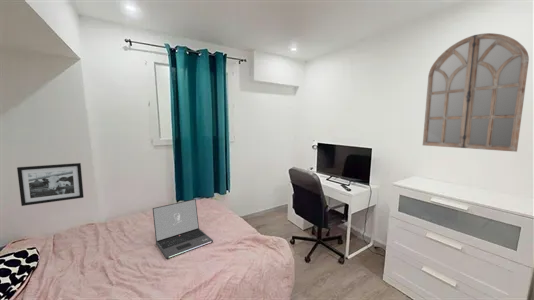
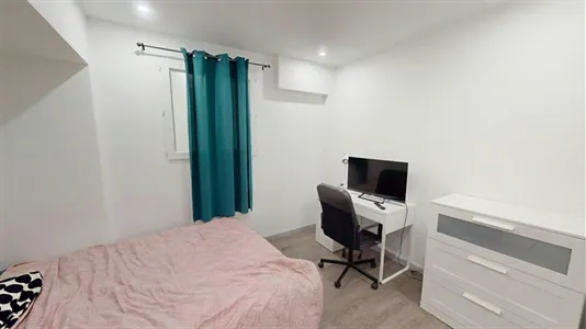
- picture frame (52, 183)
- home mirror (468, 93)
- laptop (182, 225)
